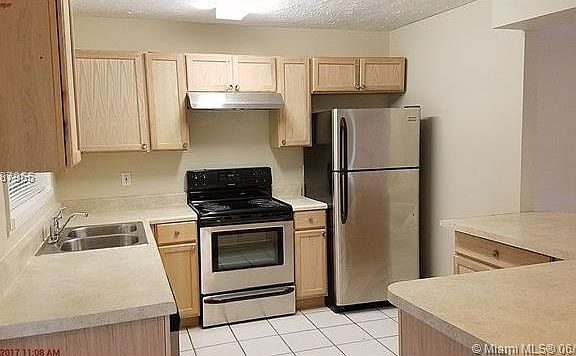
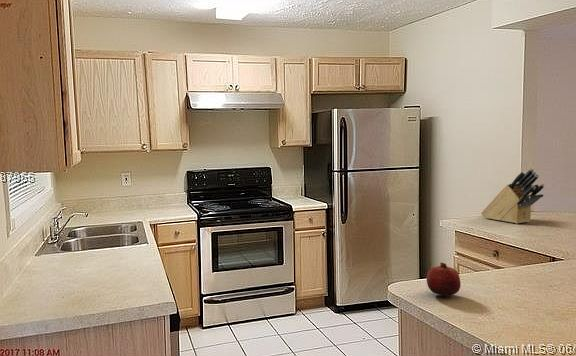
+ fruit (443, 279)
+ knife block (511, 194)
